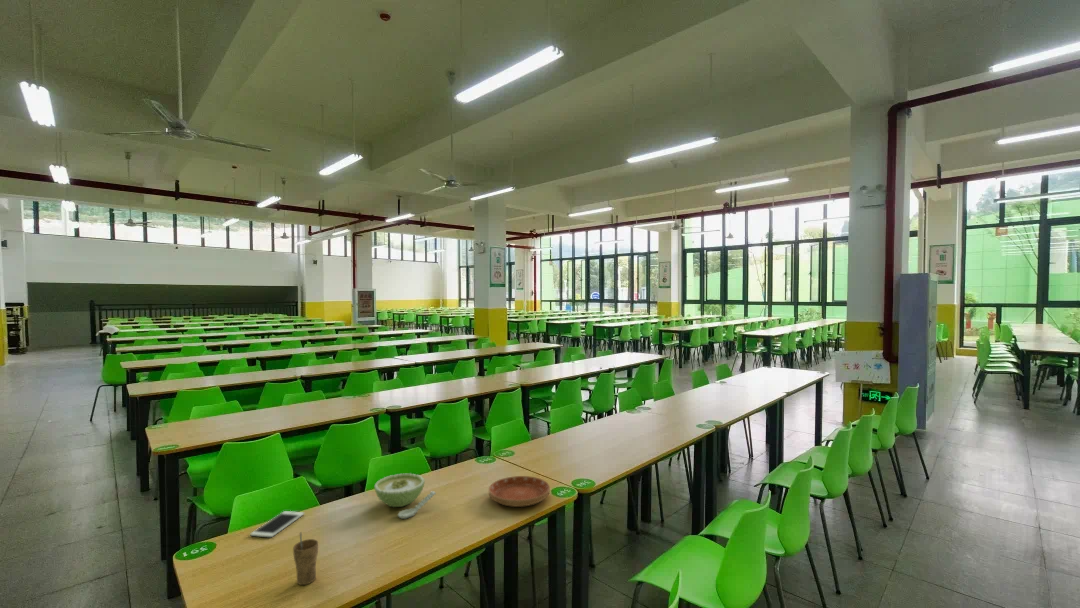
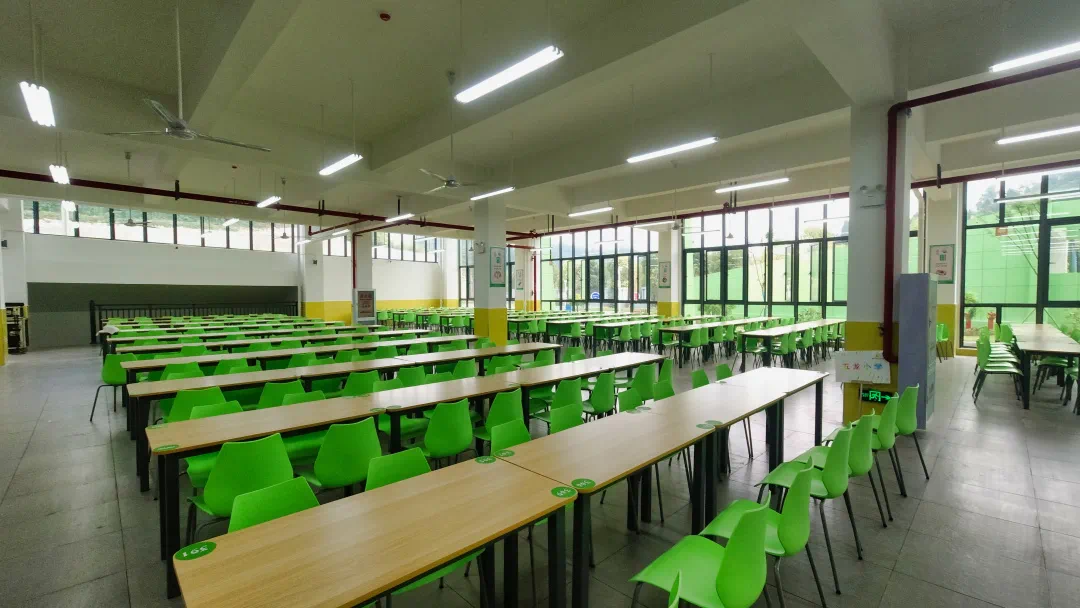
- saucer (519, 491)
- frying pan (403, 493)
- cup (306, 557)
- cell phone (278, 523)
